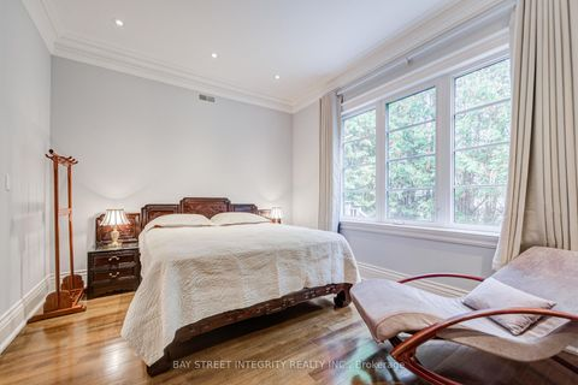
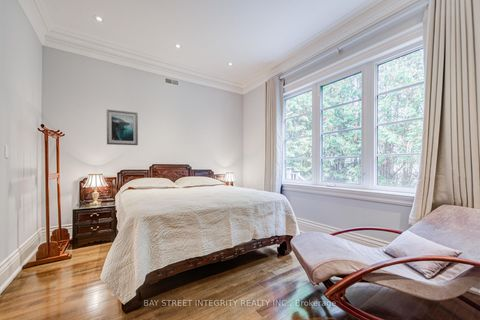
+ wall art (122, 128)
